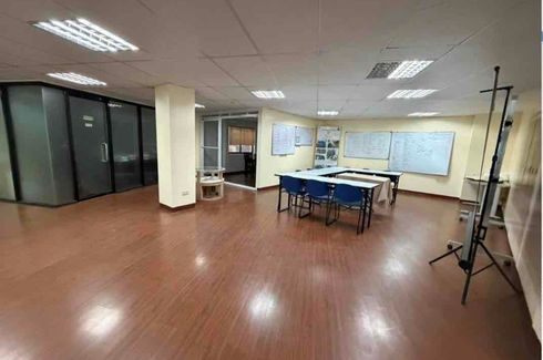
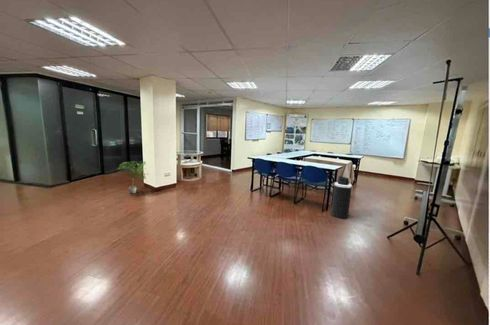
+ trash can (341, 196)
+ potted plant (132, 177)
